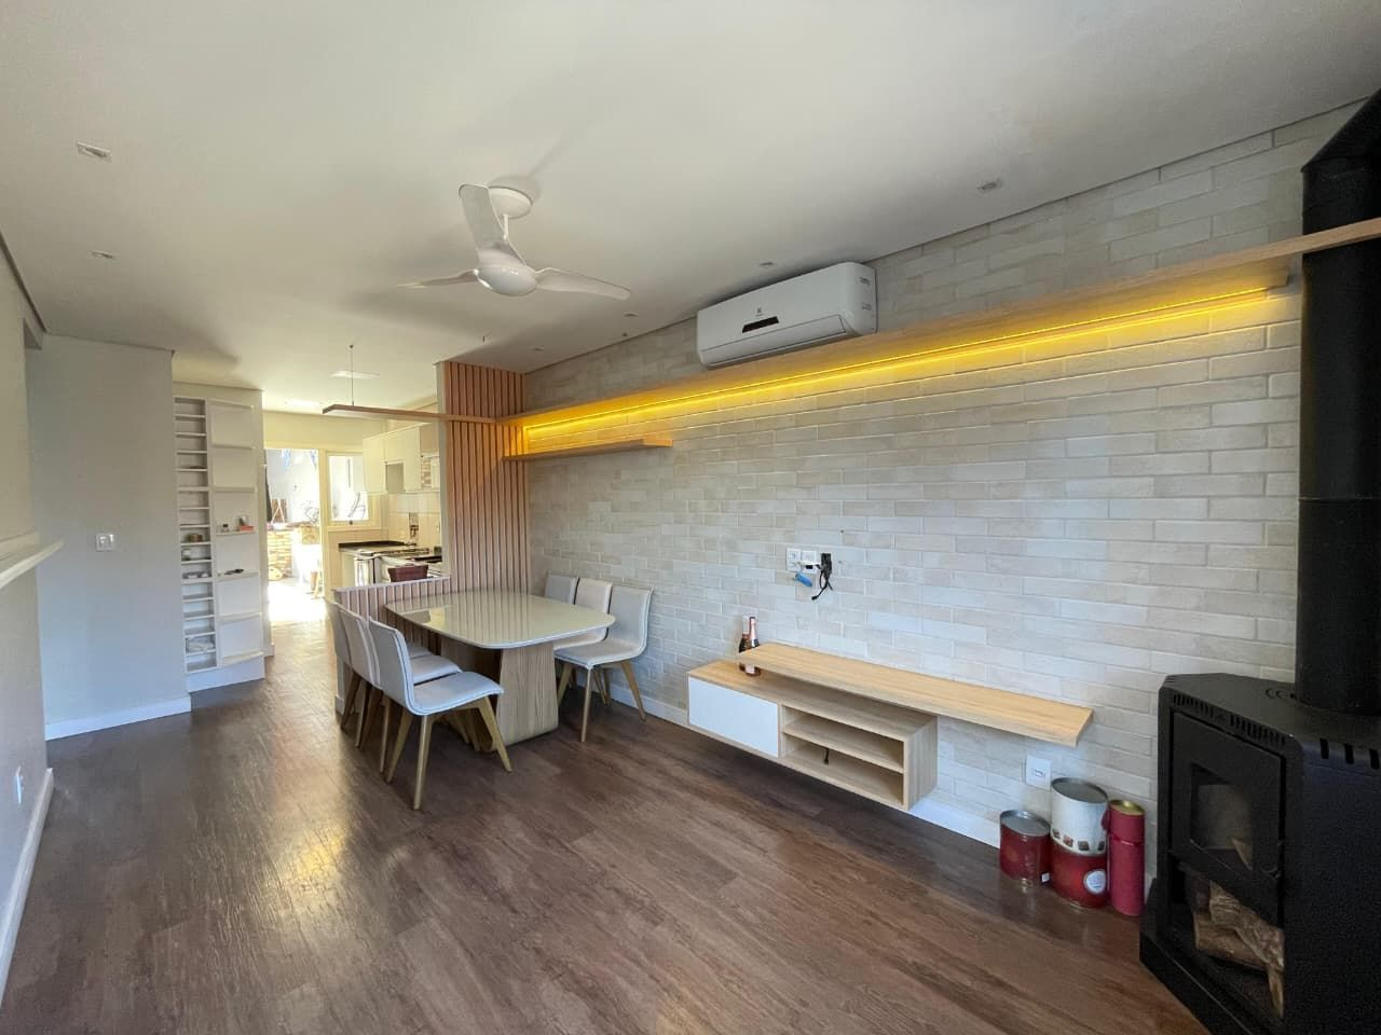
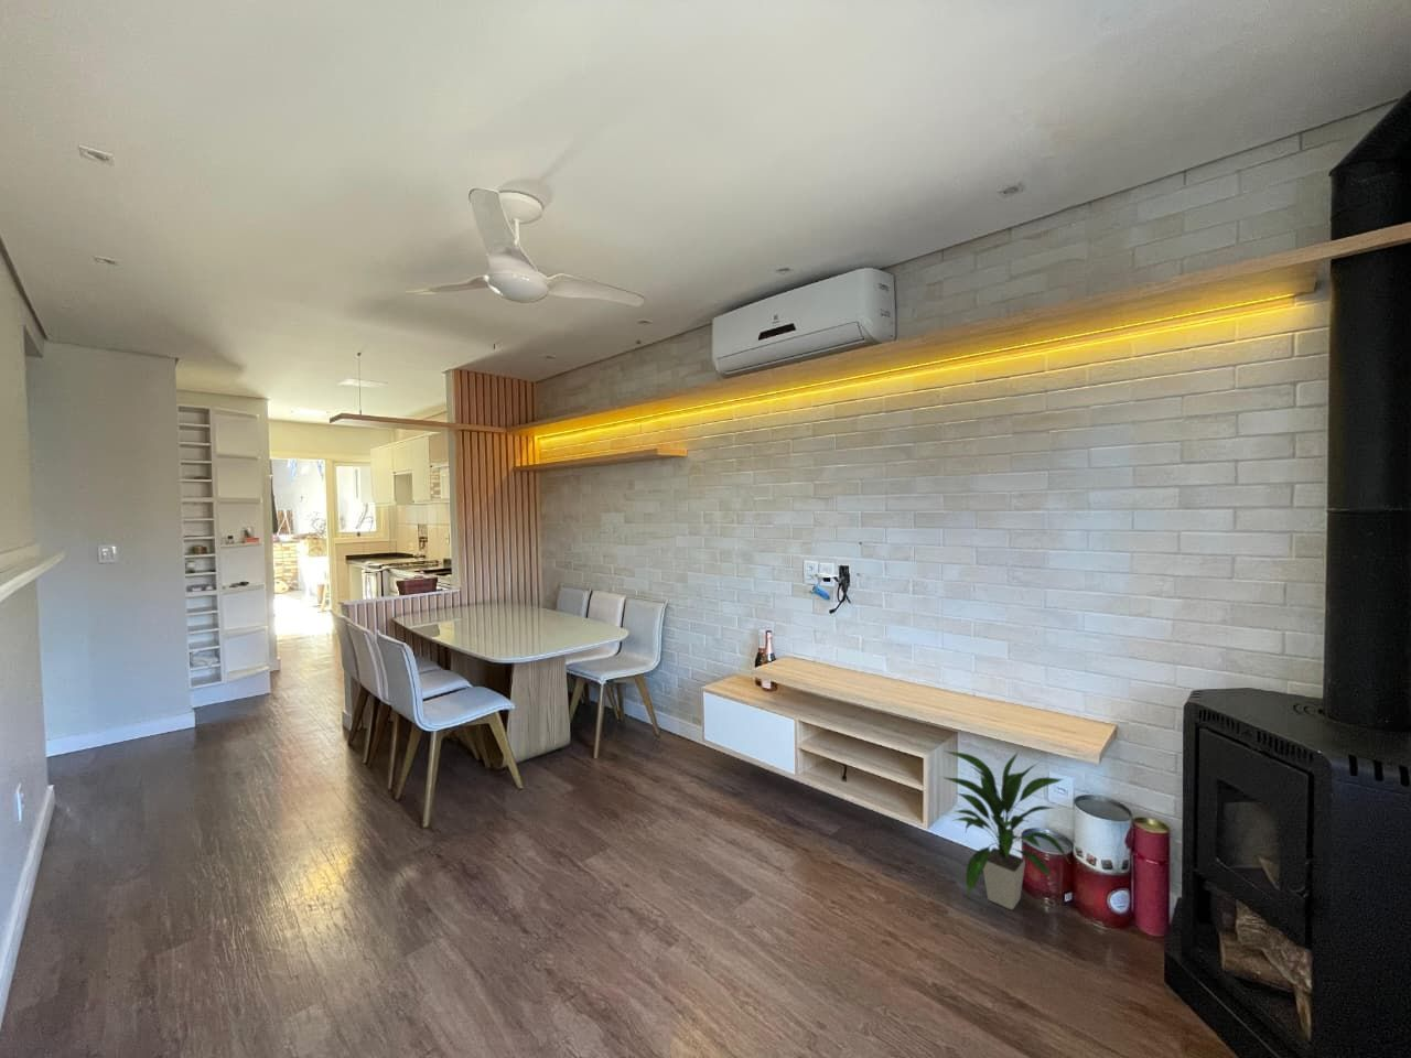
+ indoor plant (998, 825)
